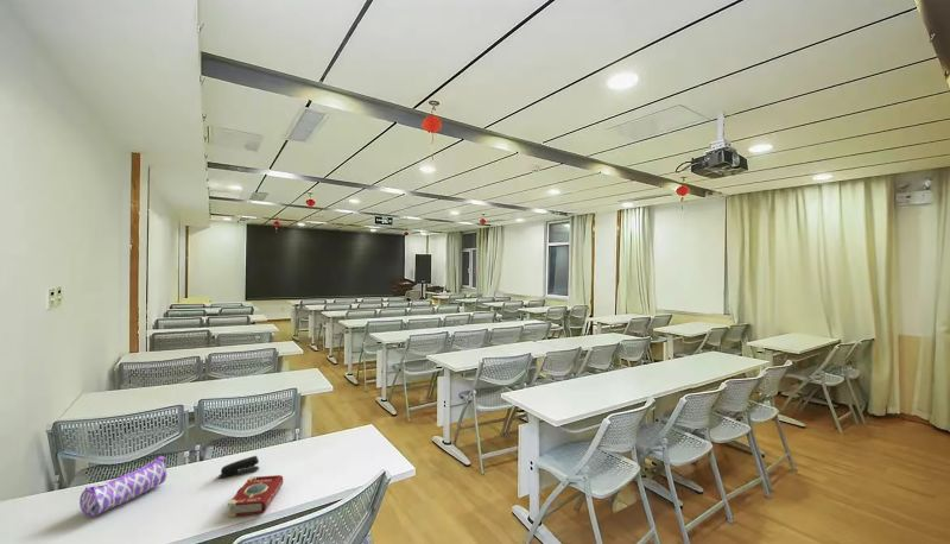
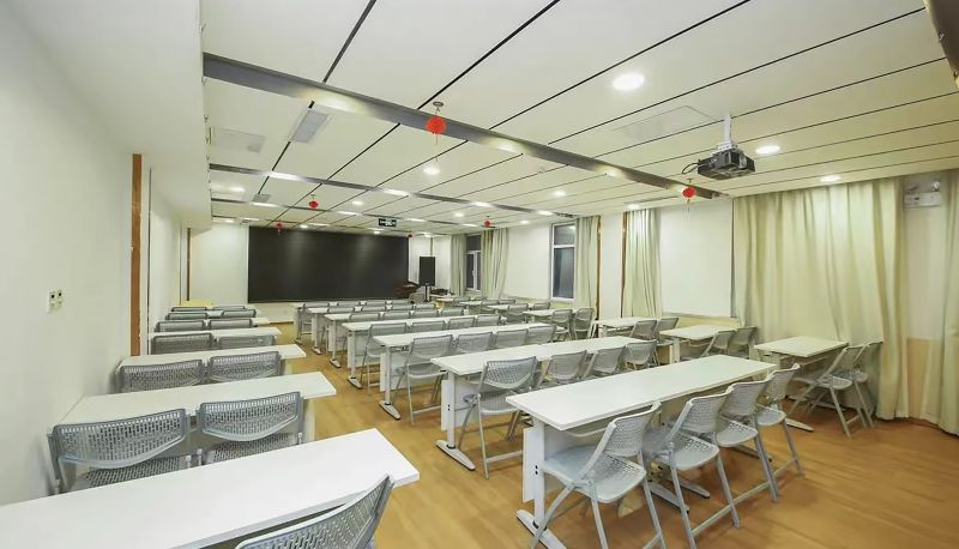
- pencil case (125, 485)
- book (256, 491)
- stapler (239, 466)
